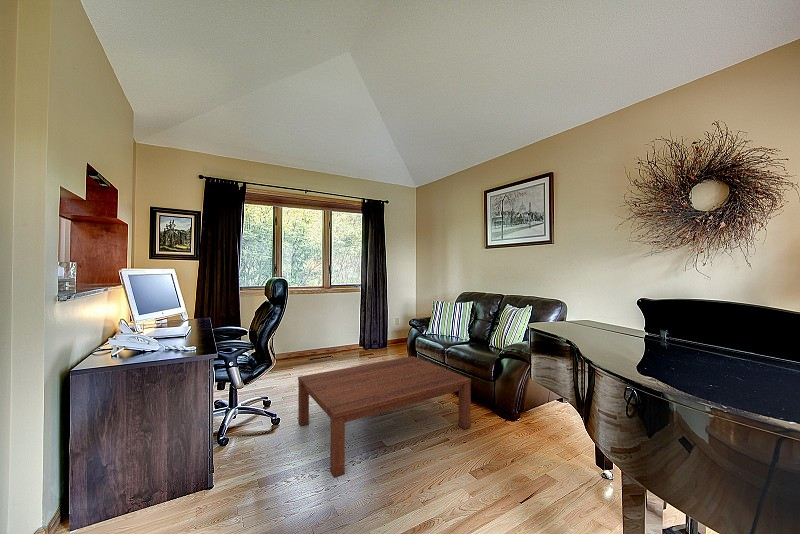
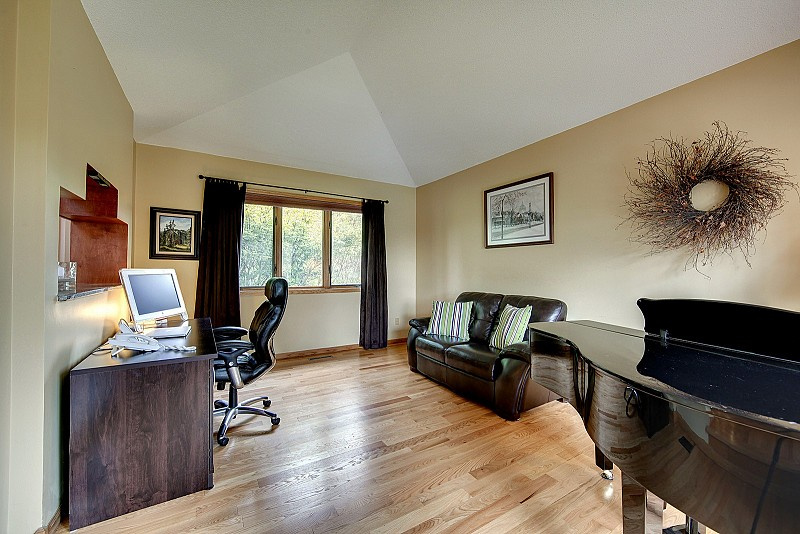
- coffee table (383, 401)
